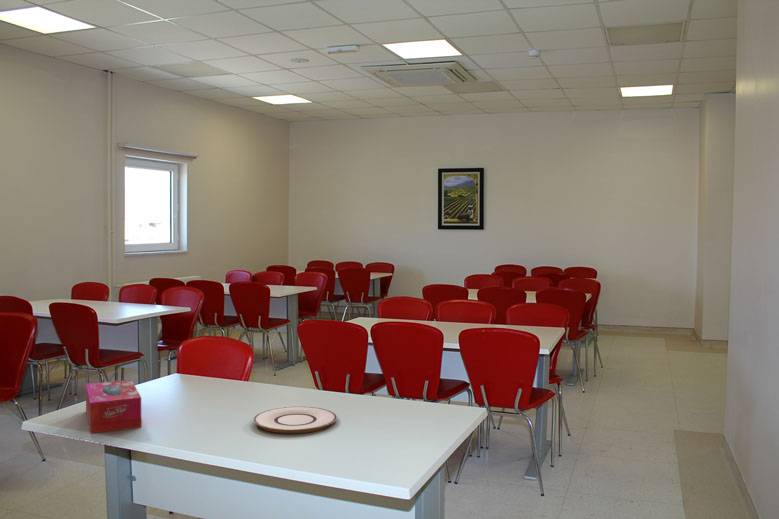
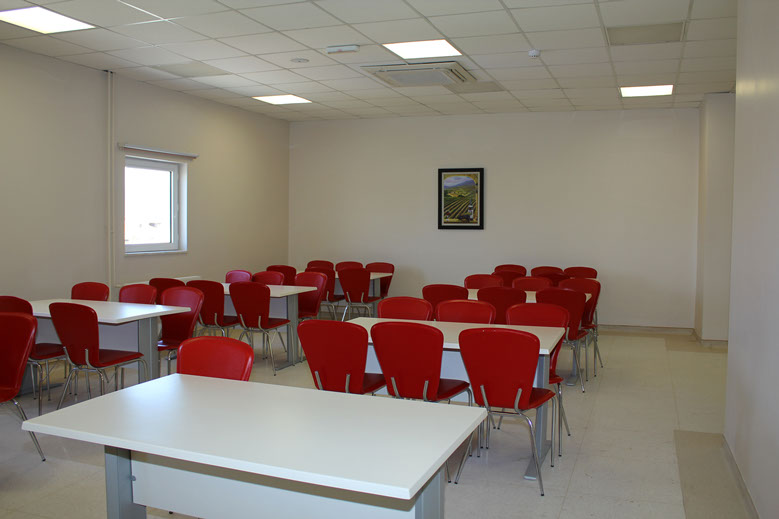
- tissue box (112, 404)
- plate (295, 419)
